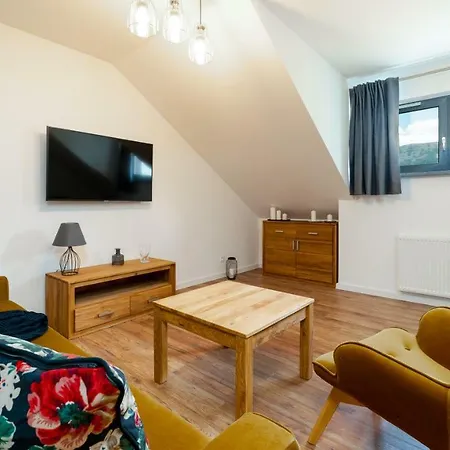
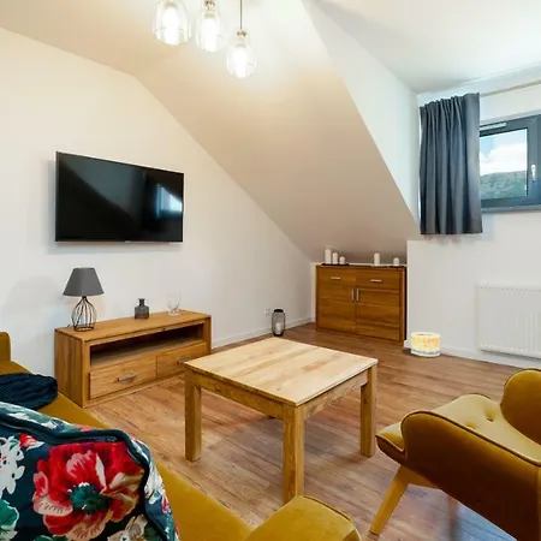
+ basket (424, 344)
